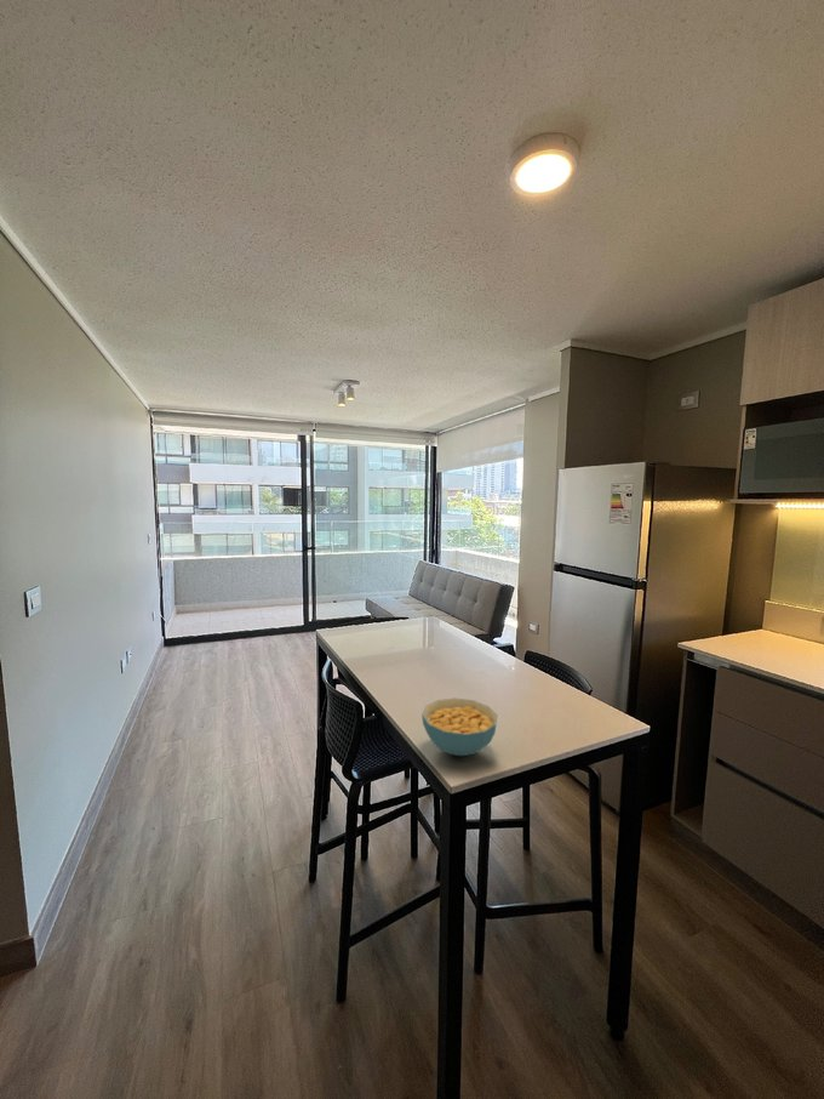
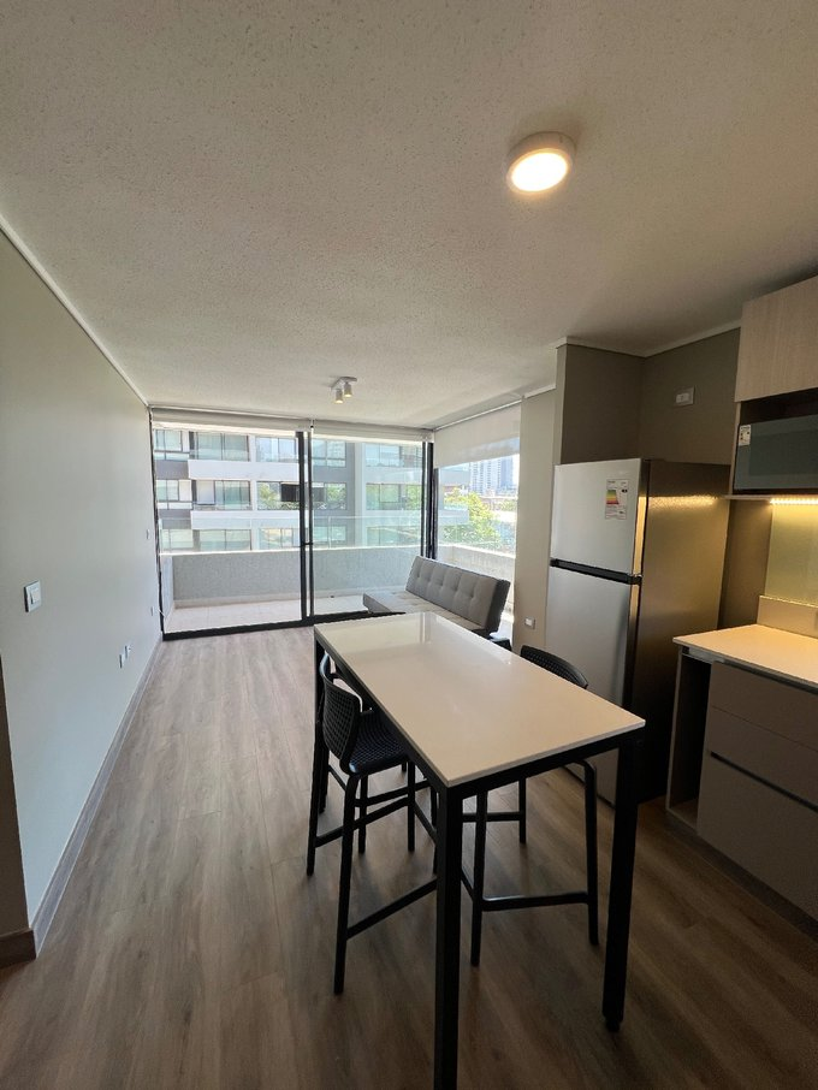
- cereal bowl (458, 731)
